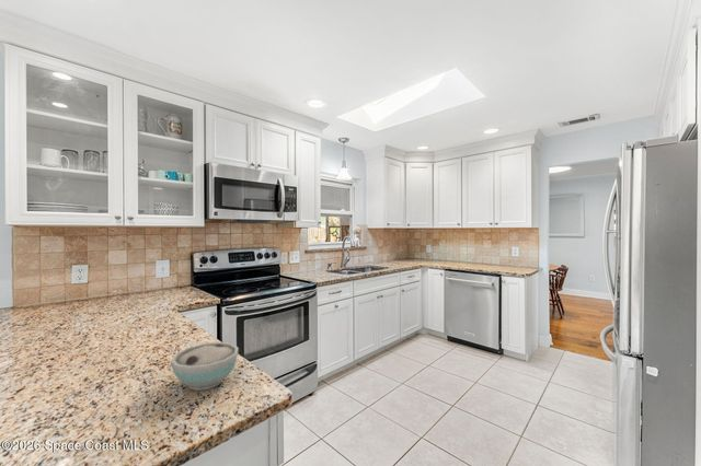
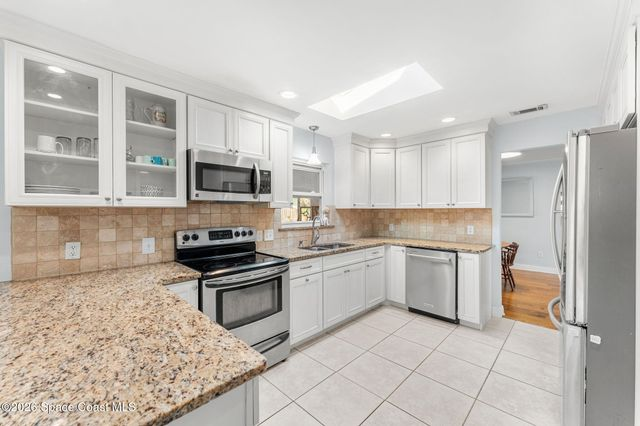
- bowl (206, 364)
